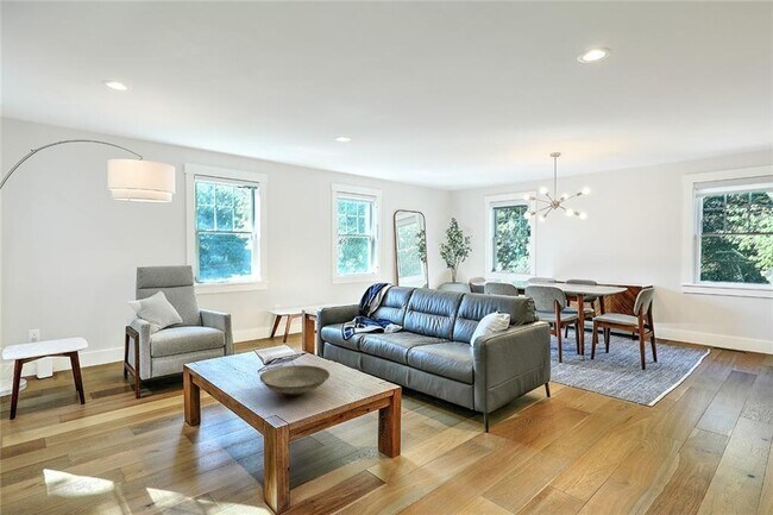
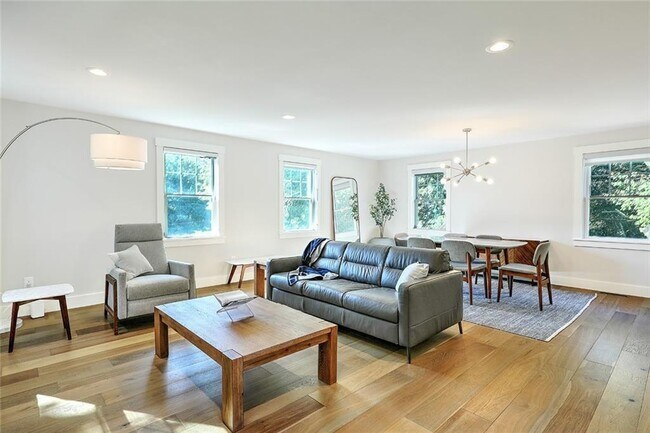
- decorative bowl (295, 383)
